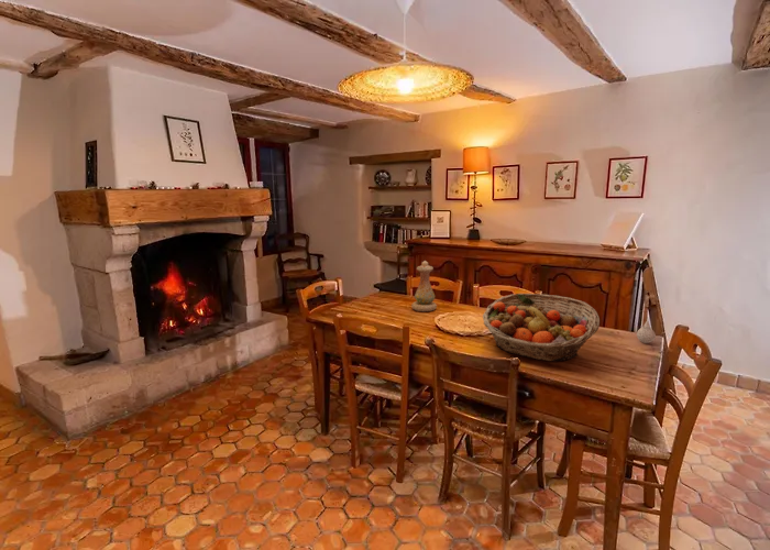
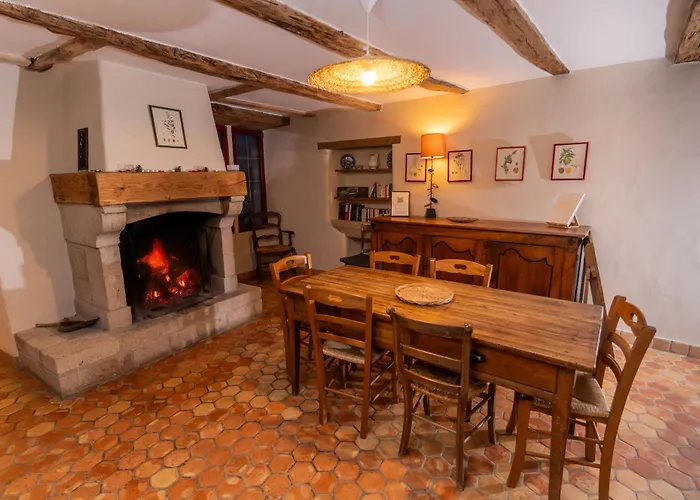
- fruit basket (537, 324)
- vase (646, 331)
- vase (424, 285)
